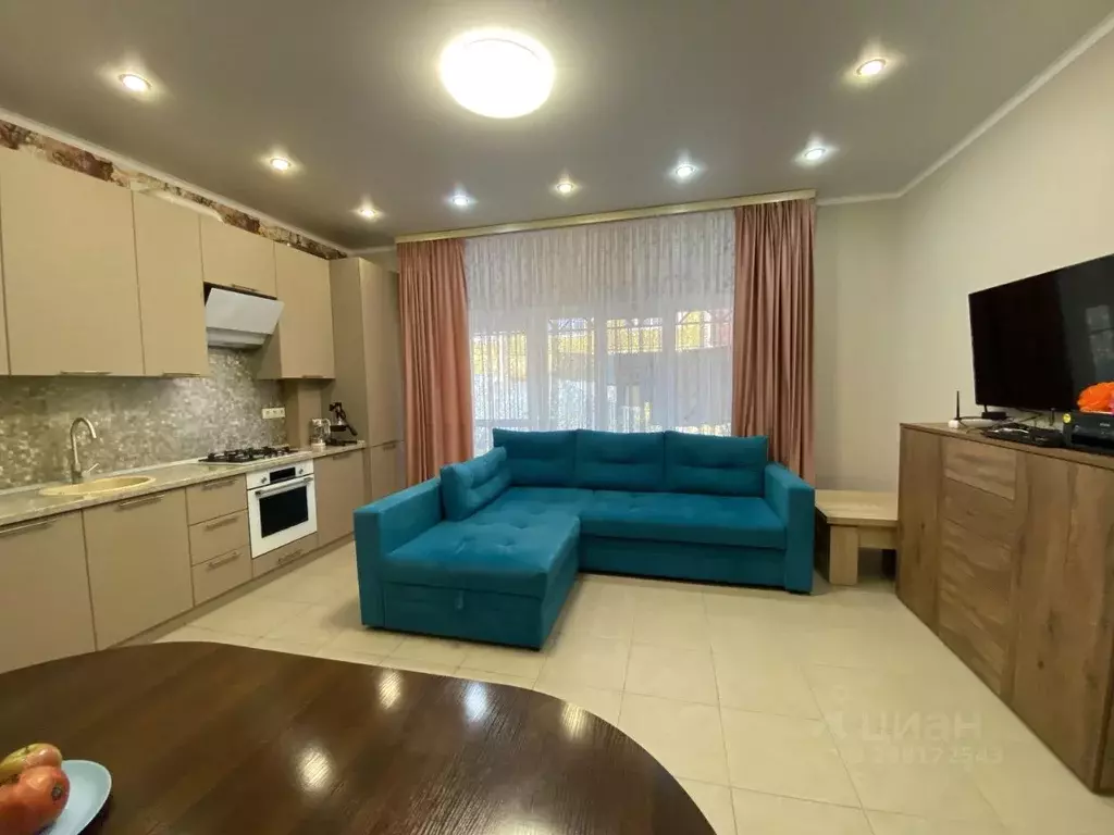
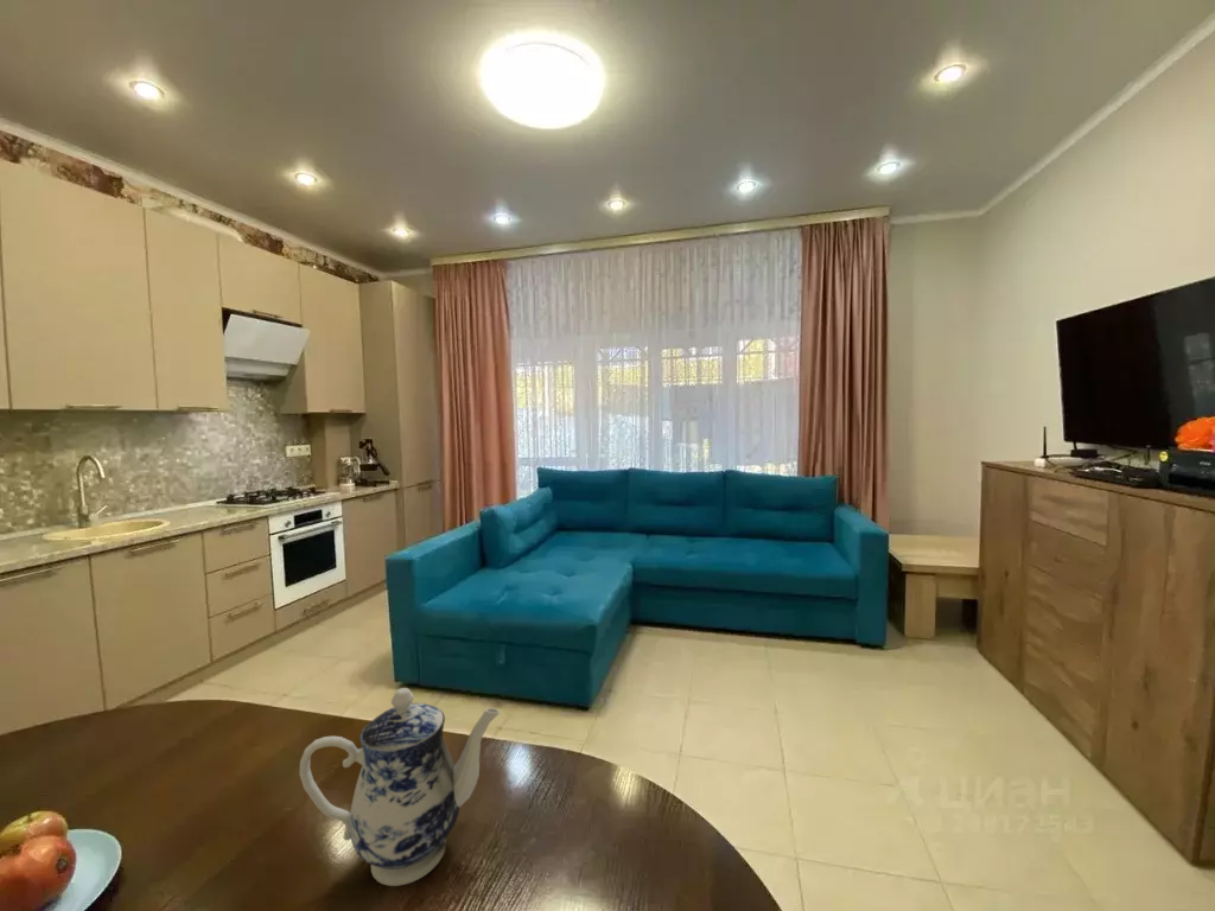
+ teapot (406, 772)
